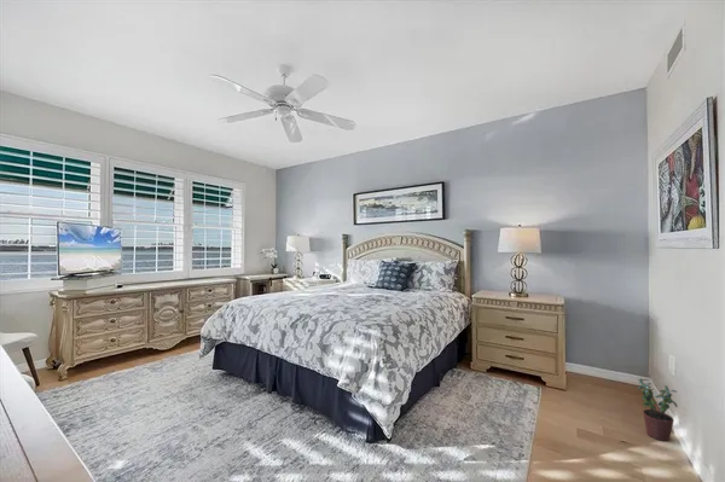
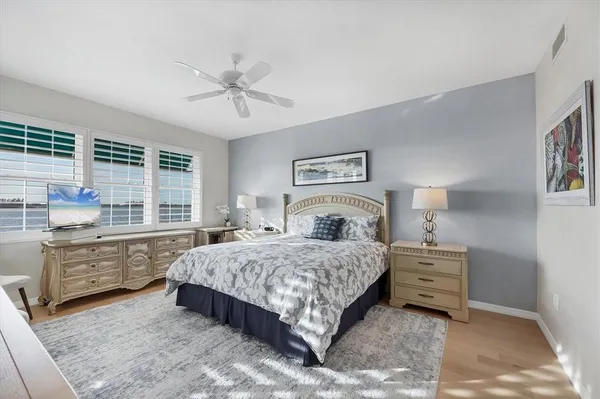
- potted plant (660, 410)
